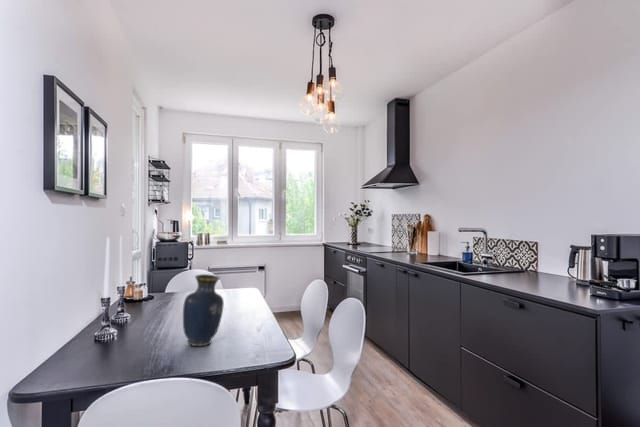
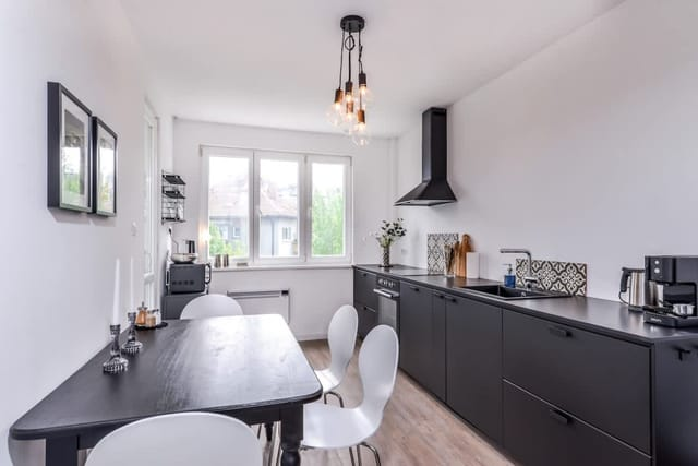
- vase (203, 309)
